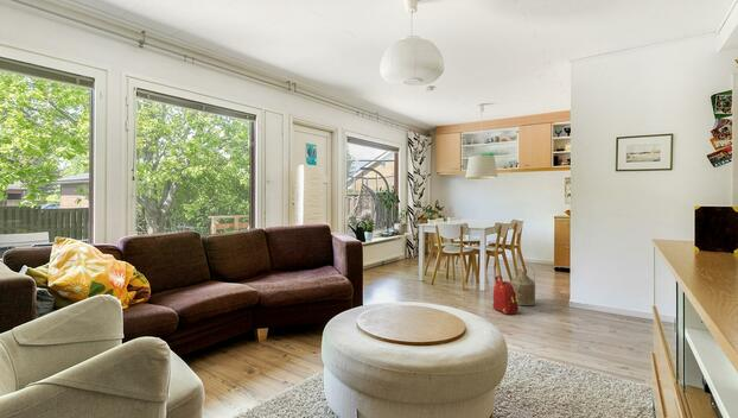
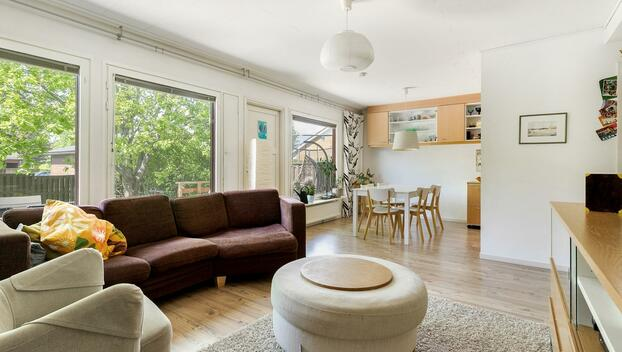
- backpack (504, 292)
- watering can (522, 284)
